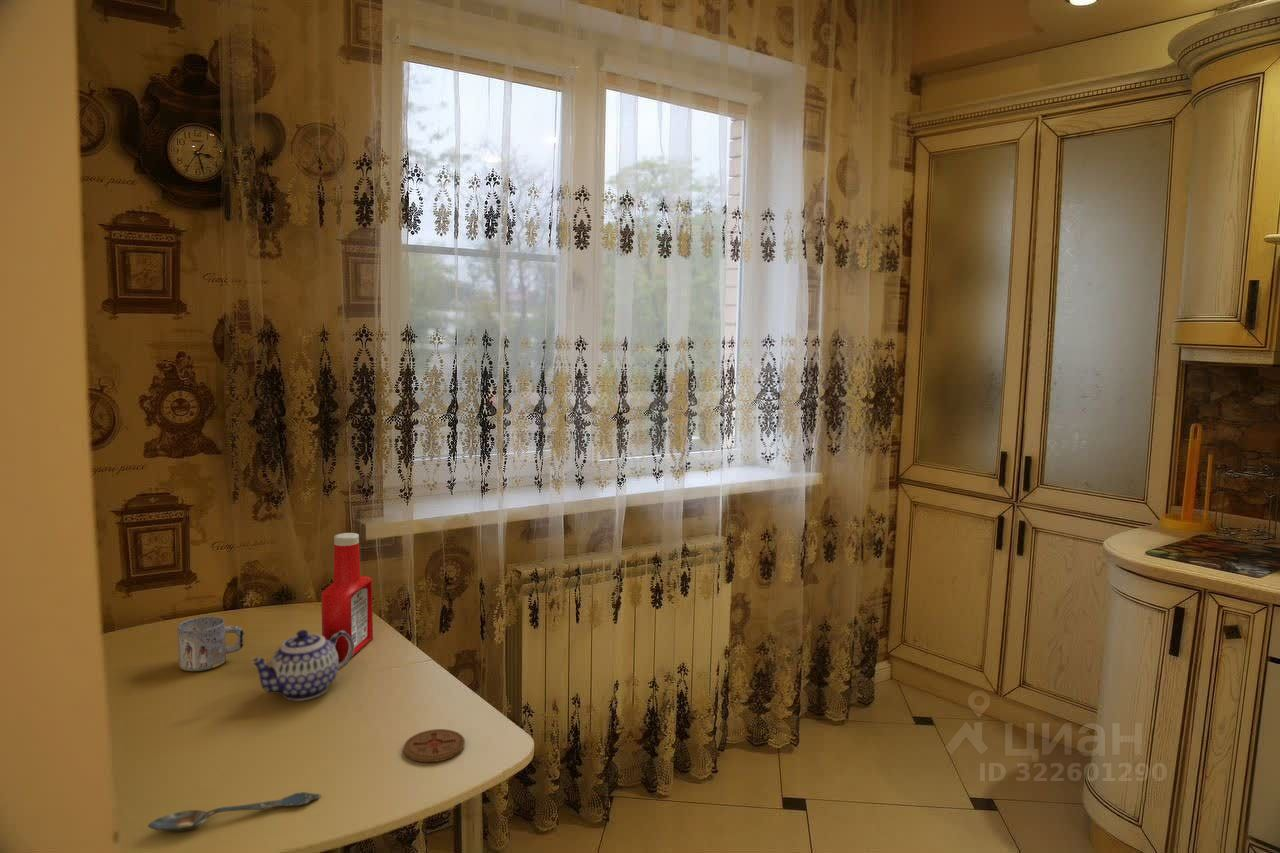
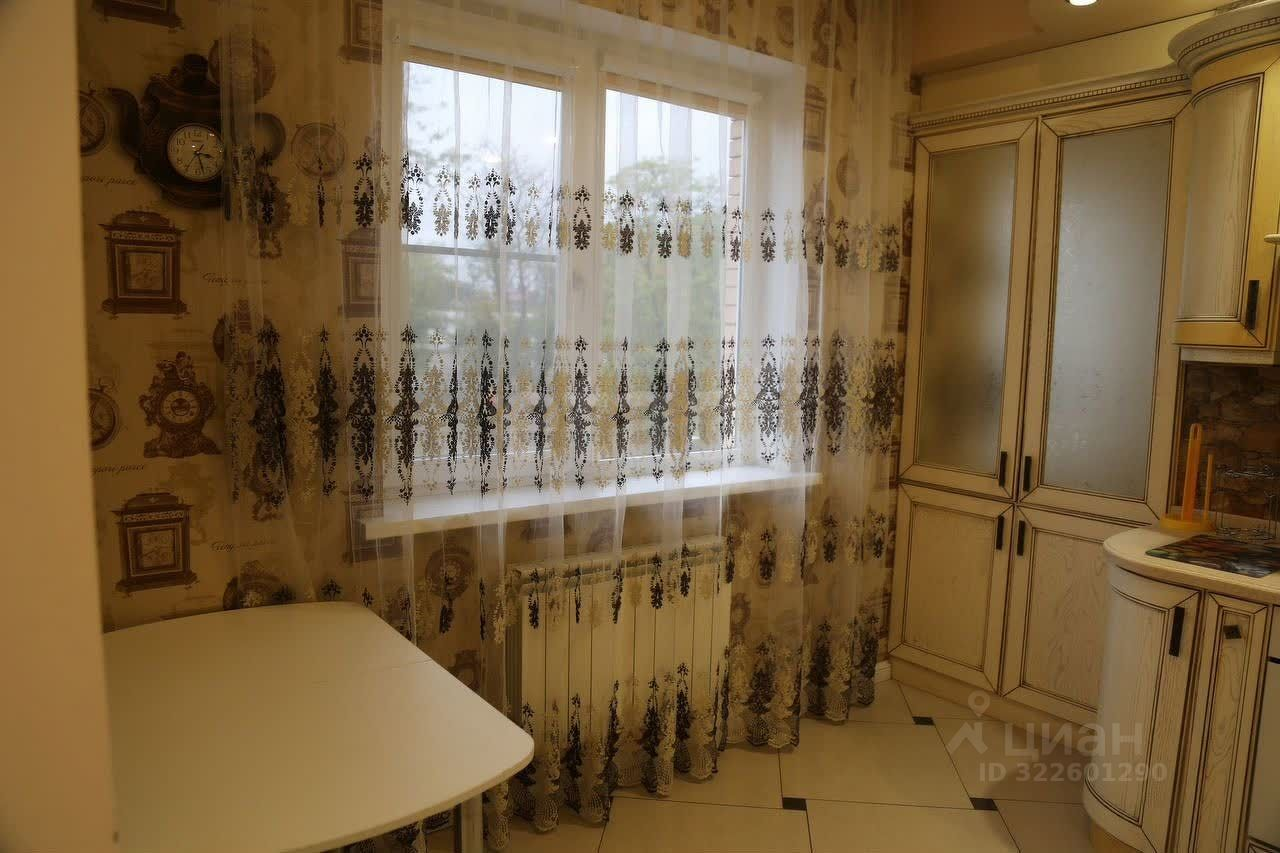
- soap bottle (347, 591)
- teapot (304, 660)
- spoon (238, 809)
- mug (211, 642)
- coaster (434, 745)
